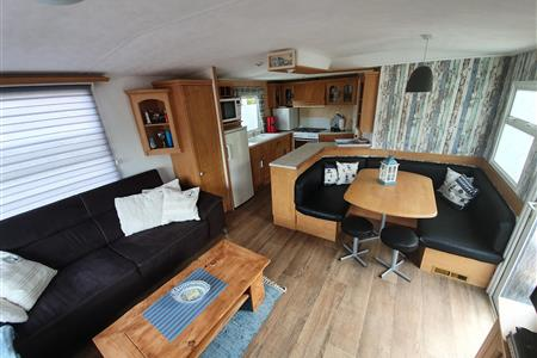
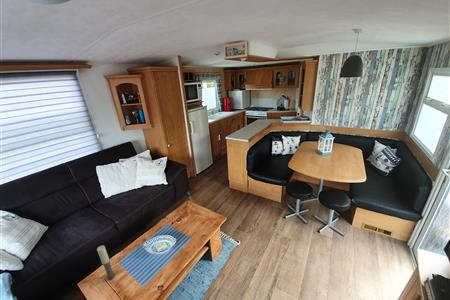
+ candle (106, 262)
